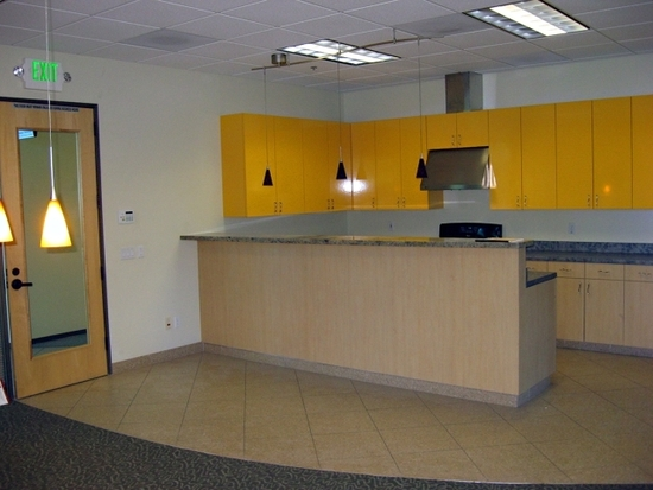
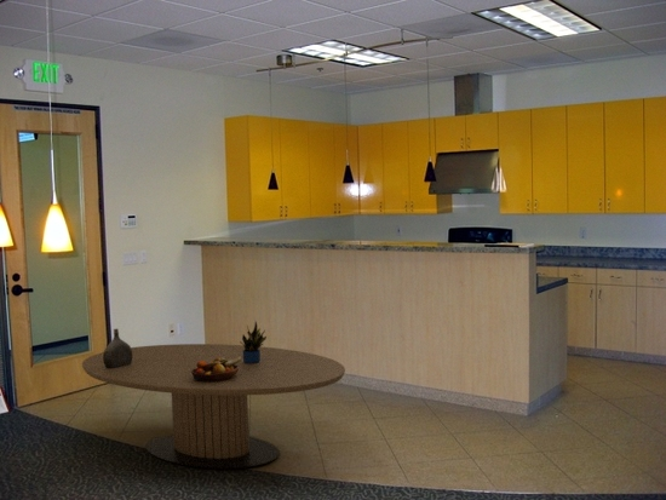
+ dining table (208, 406)
+ potted plant (254, 340)
+ water jug (117, 346)
+ fruit bowl (214, 366)
